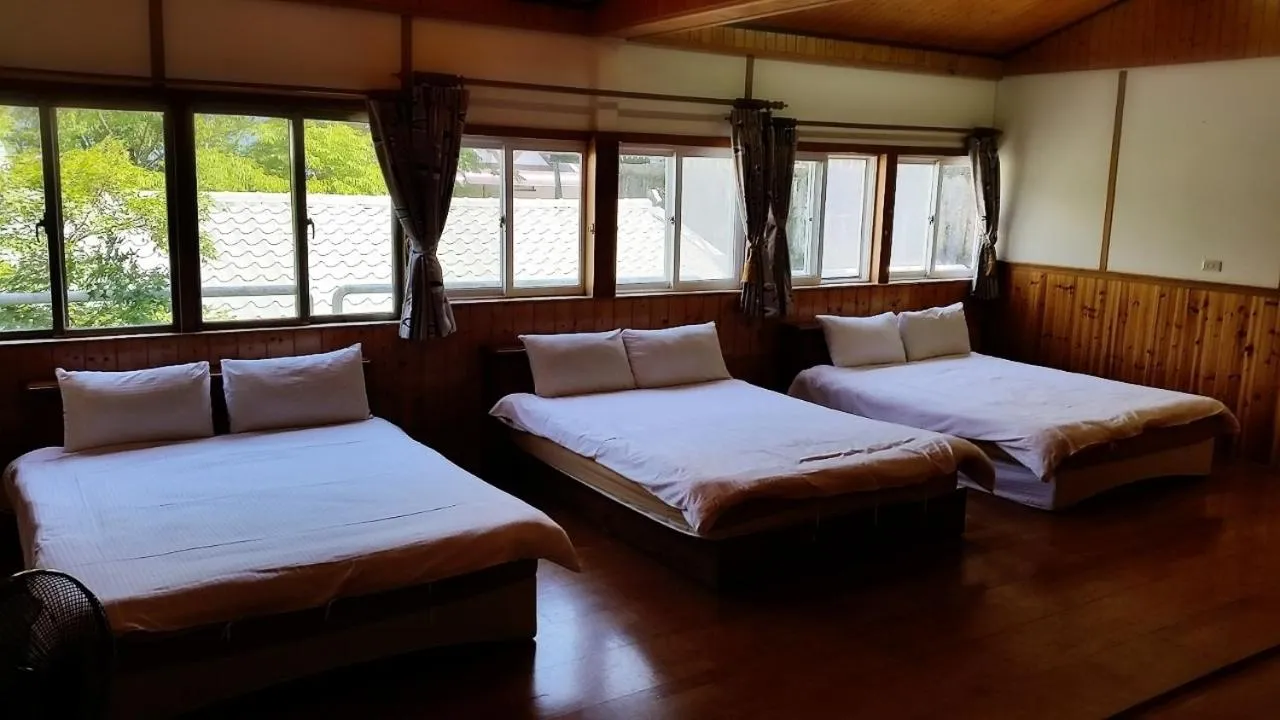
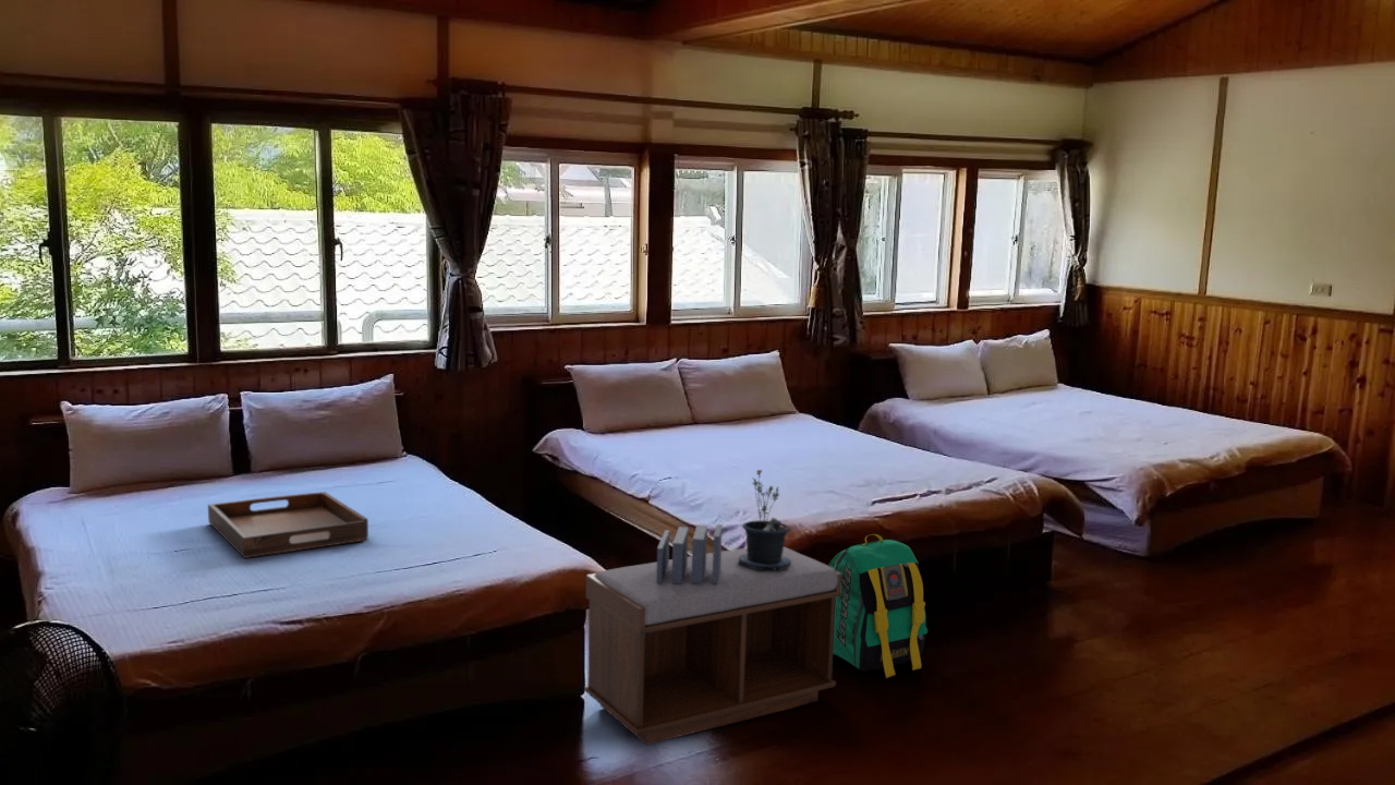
+ serving tray (288, 521)
+ backpack (874, 596)
+ books (684, 552)
+ potted plant (767, 517)
+ bench (714, 636)
